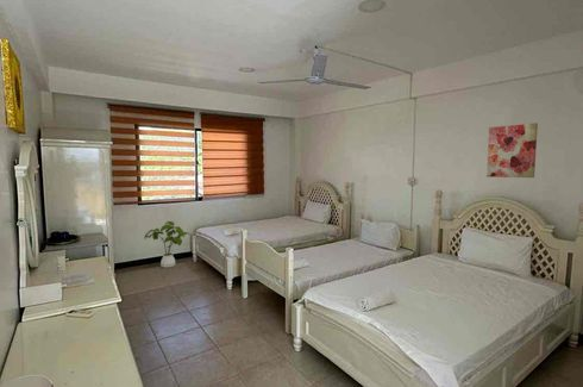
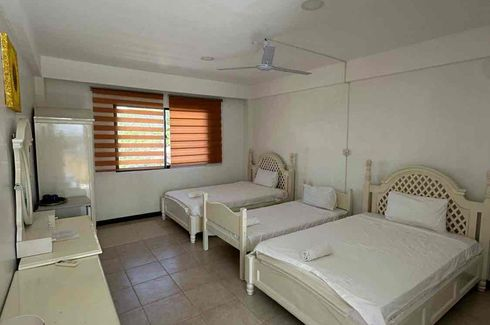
- wall art (510, 151)
- house plant (171, 243)
